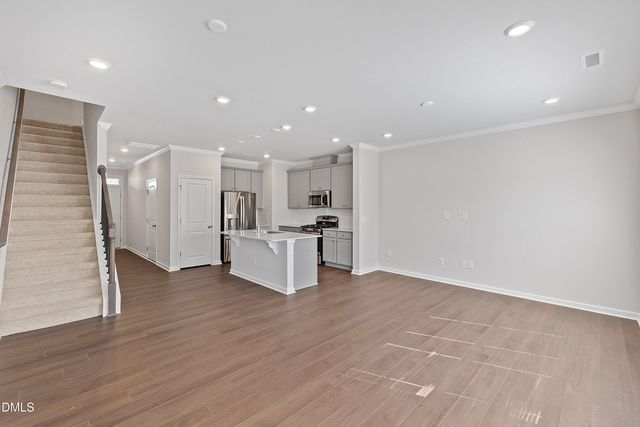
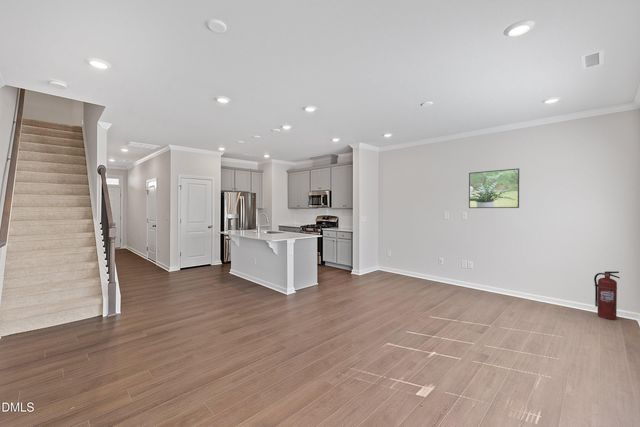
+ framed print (492, 189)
+ fire extinguisher (606, 293)
